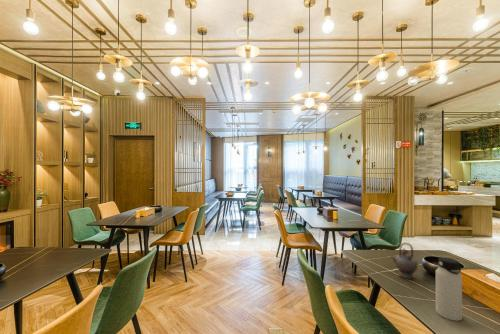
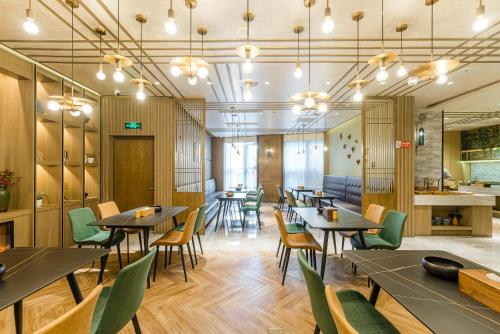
- teapot (403, 259)
- water bottle (448, 287)
